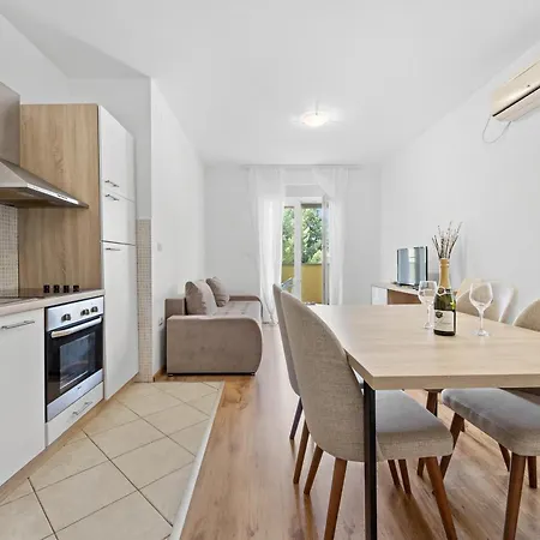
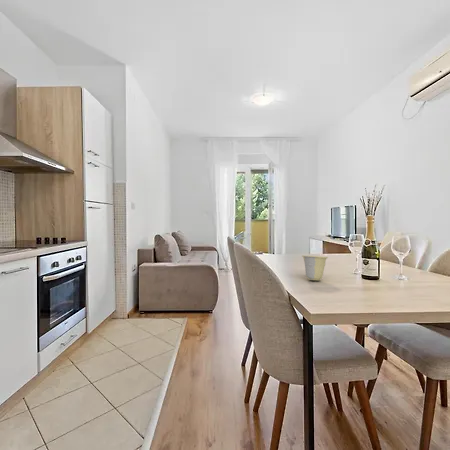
+ cup (314, 267)
